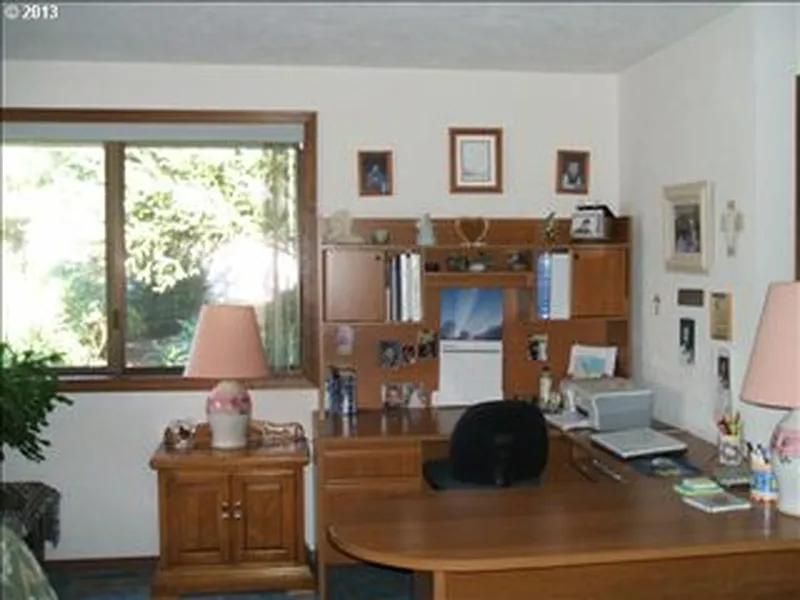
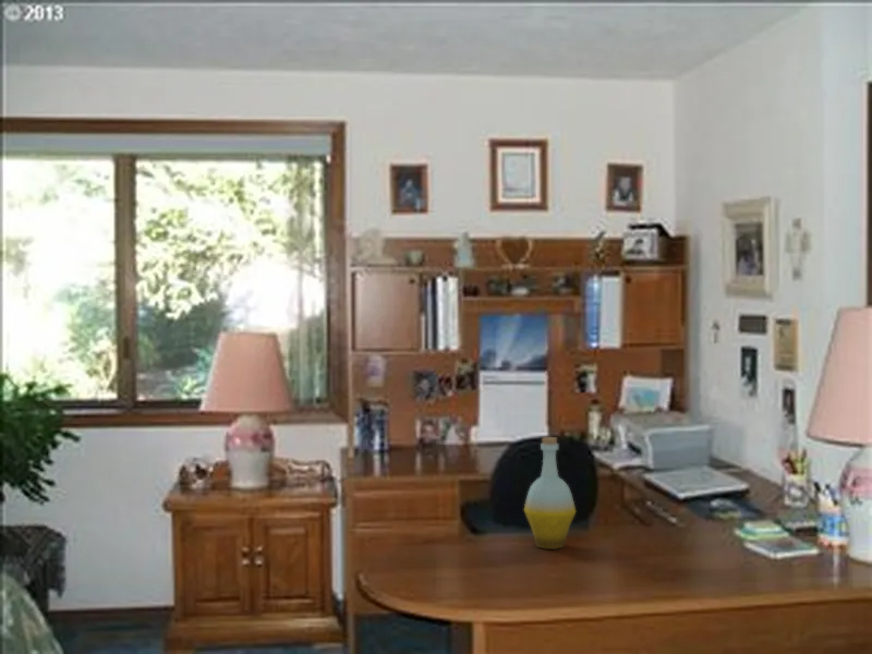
+ bottle (549, 492)
